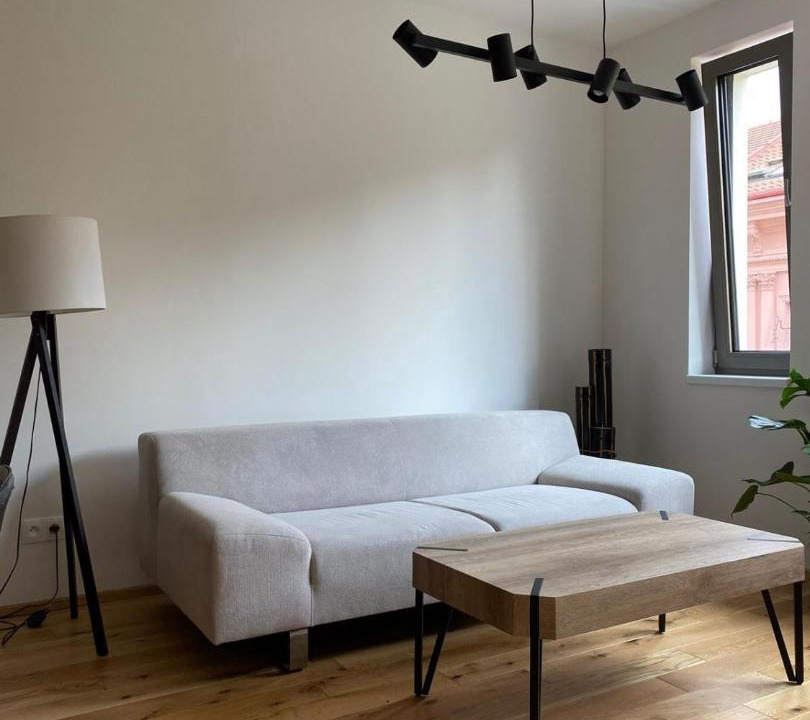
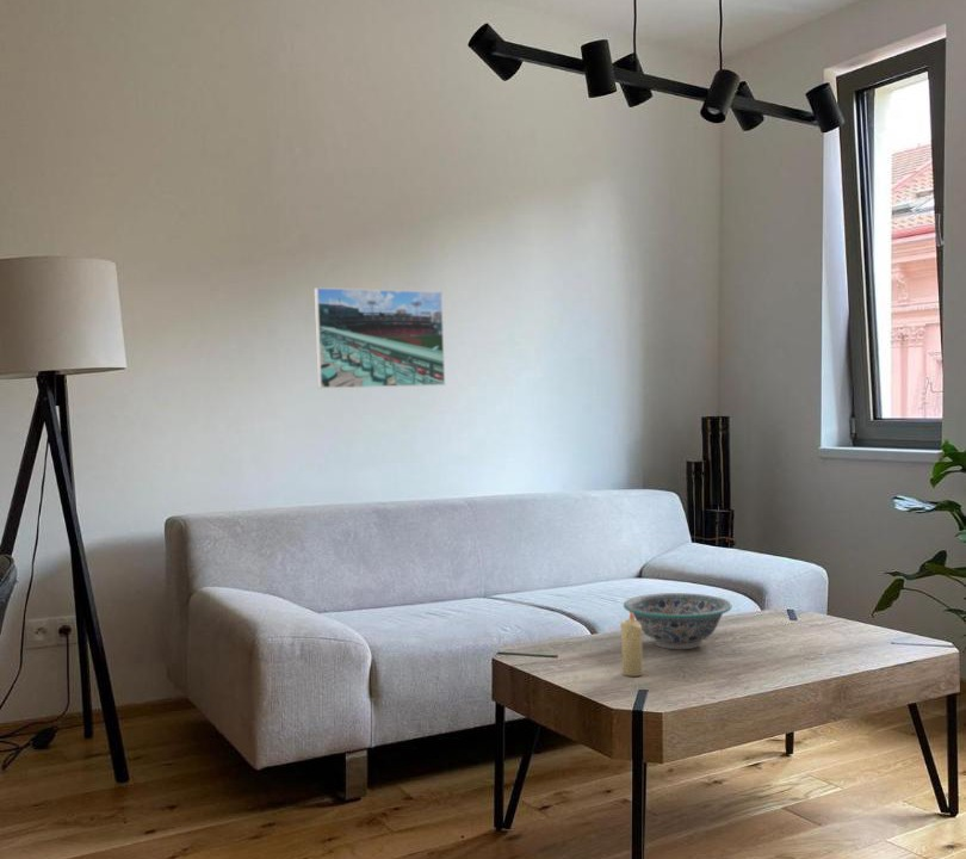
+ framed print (382, 338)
+ decorative bowl (677, 623)
+ candle (631, 641)
